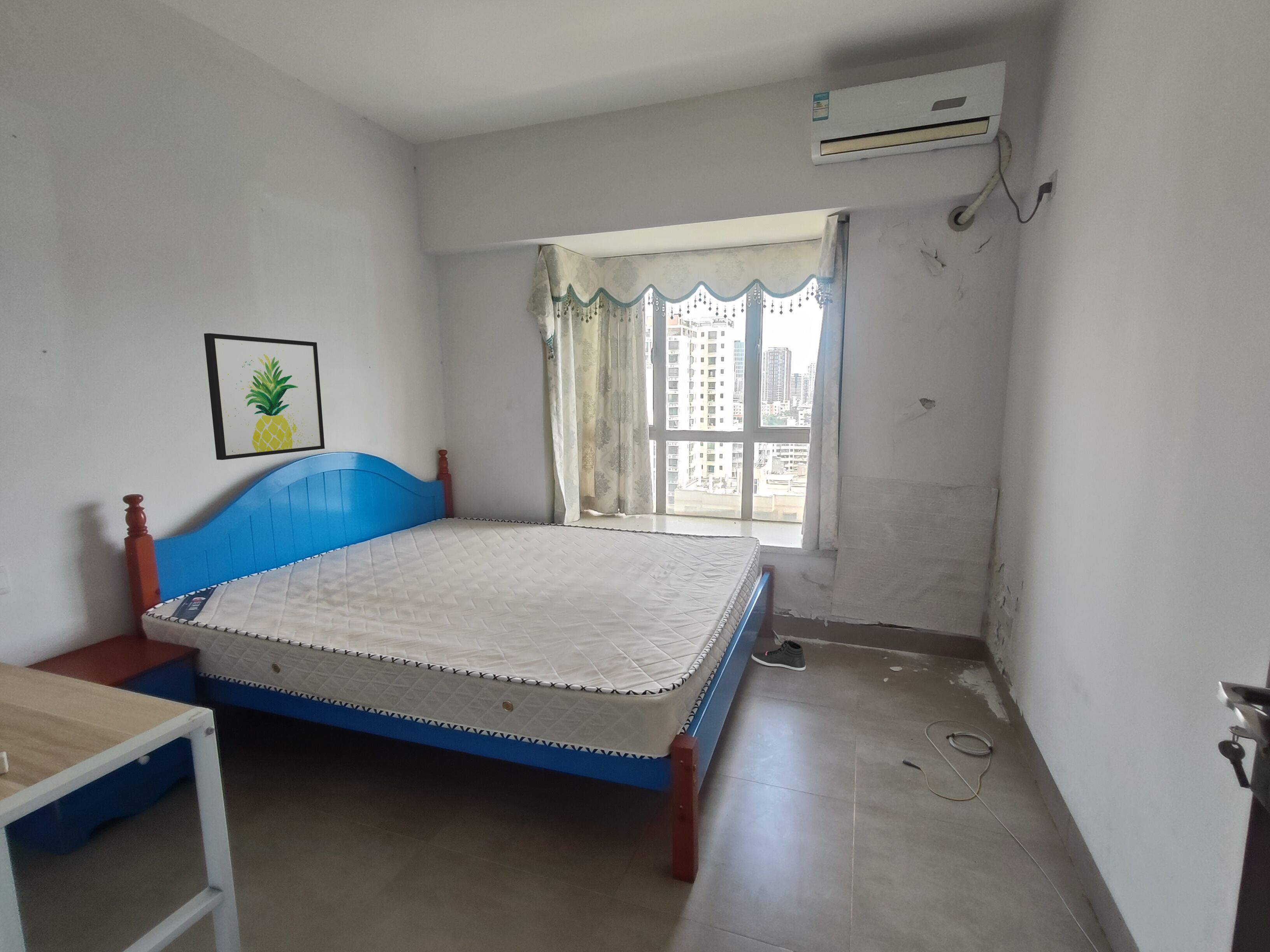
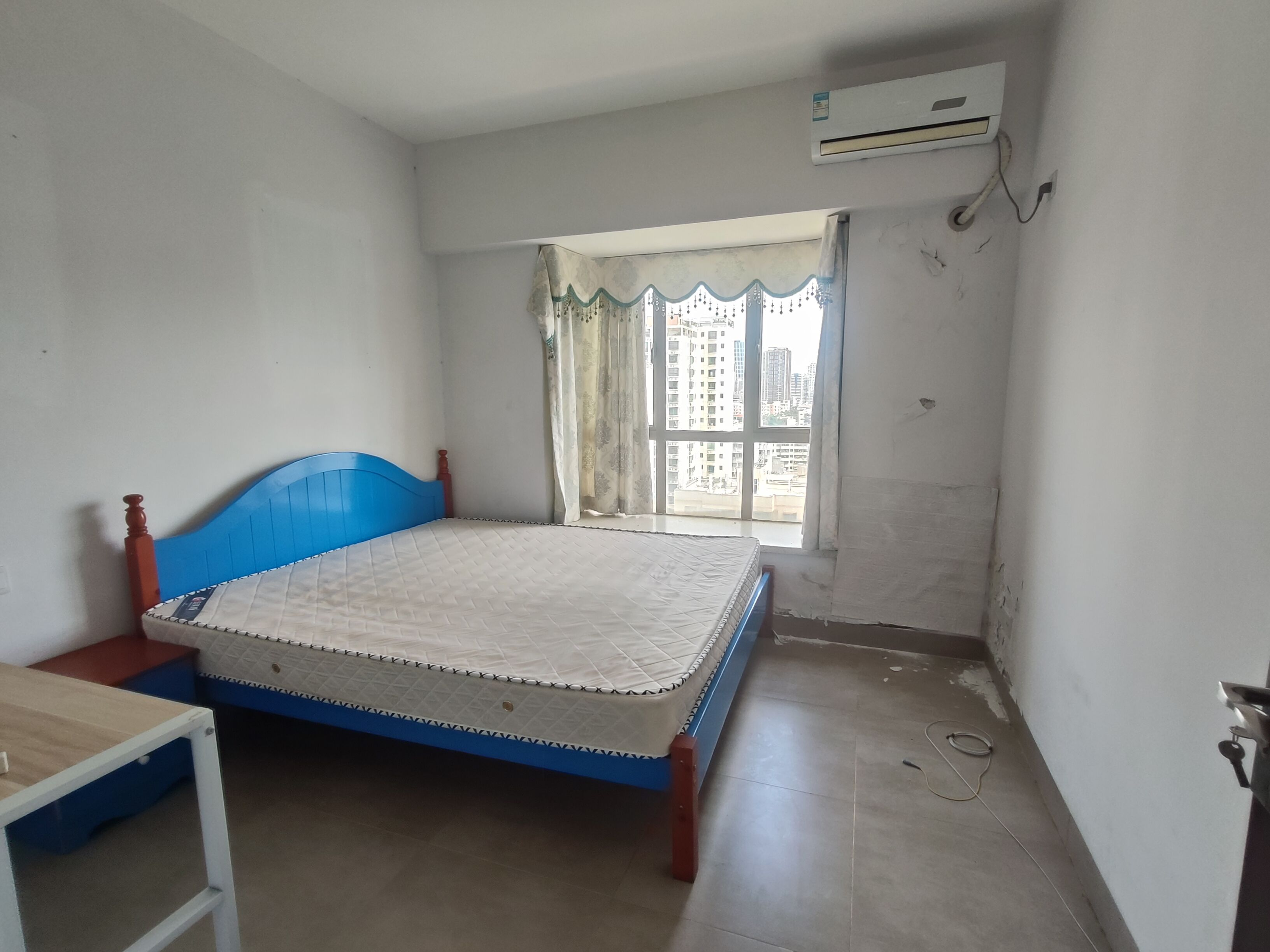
- sneaker (779, 652)
- wall art (270, 397)
